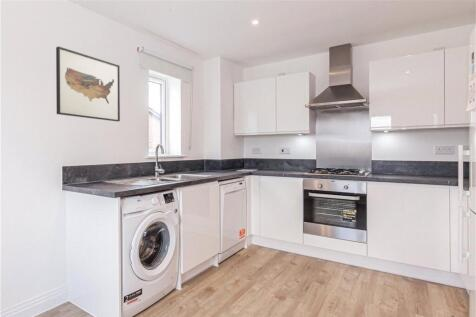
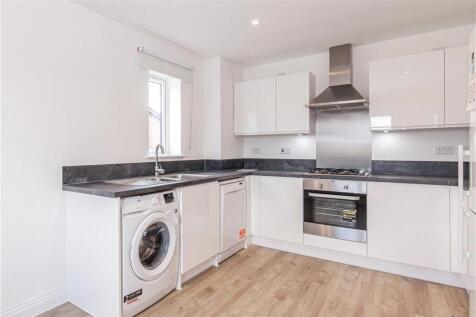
- wall art (90, 87)
